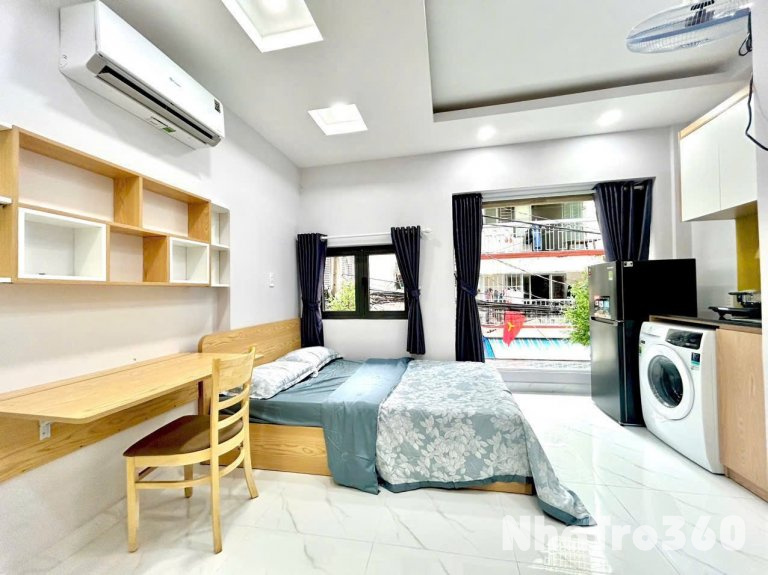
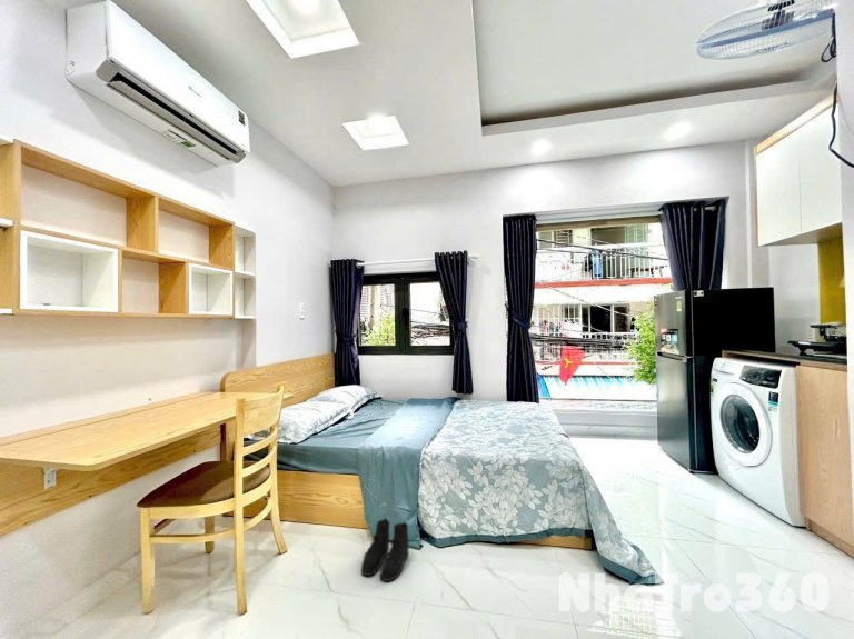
+ boots (386, 545)
